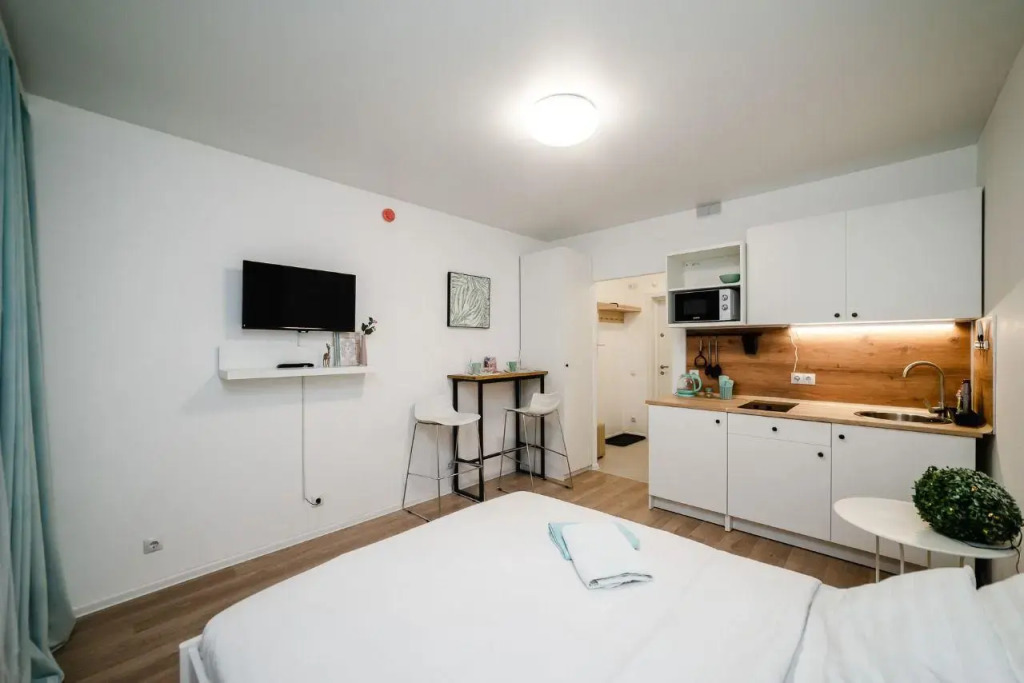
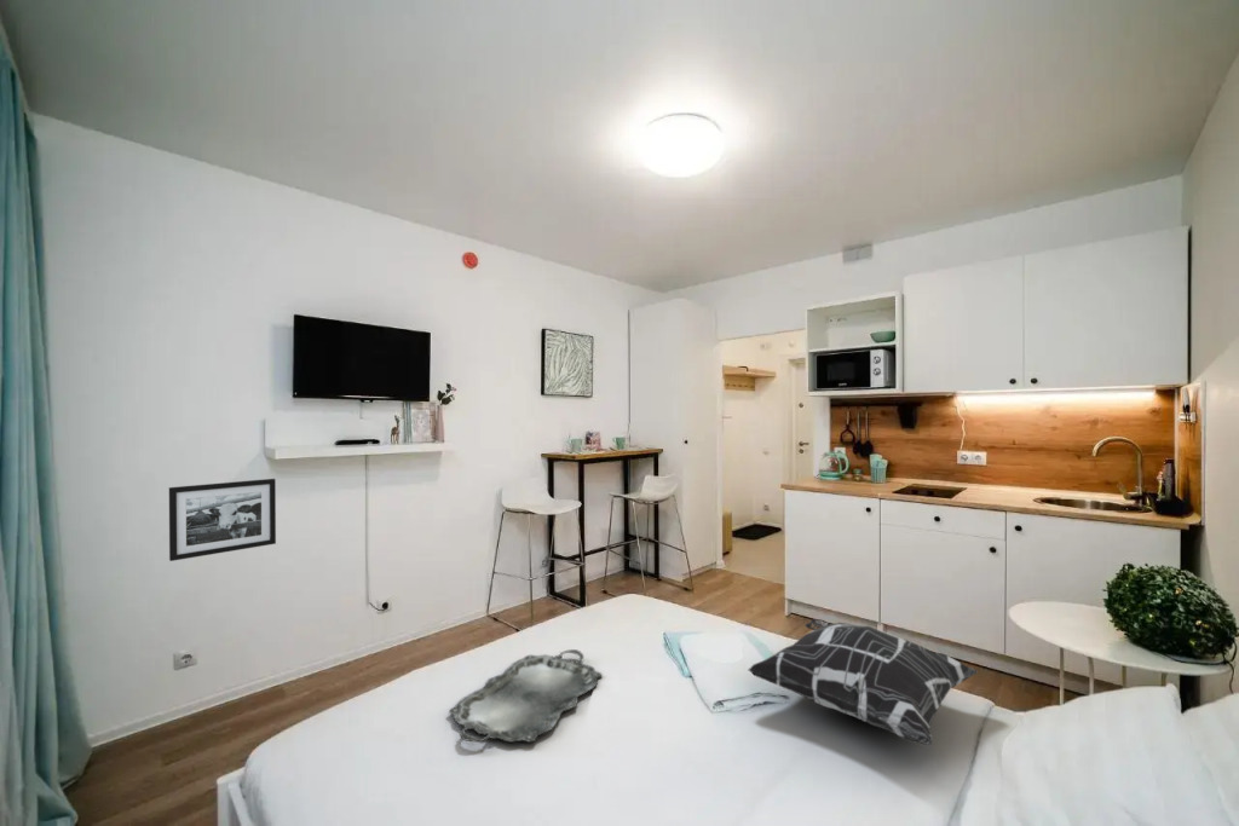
+ serving tray (530, 692)
+ picture frame (225, 516)
+ decorative pillow (859, 666)
